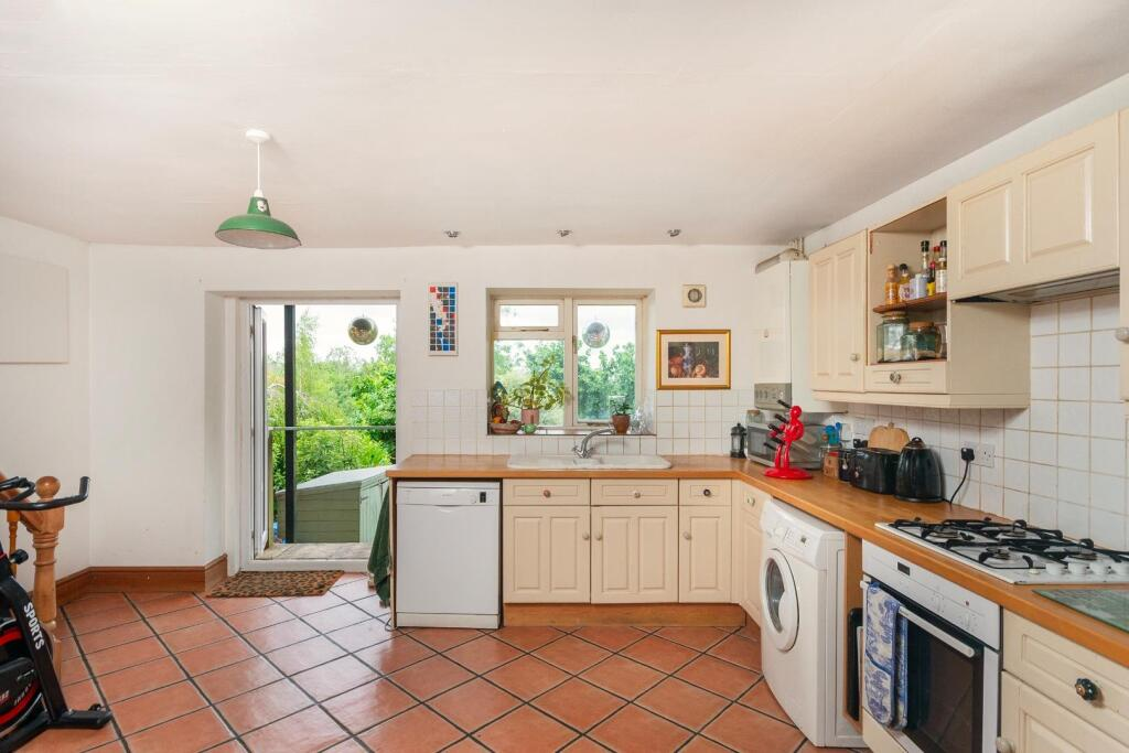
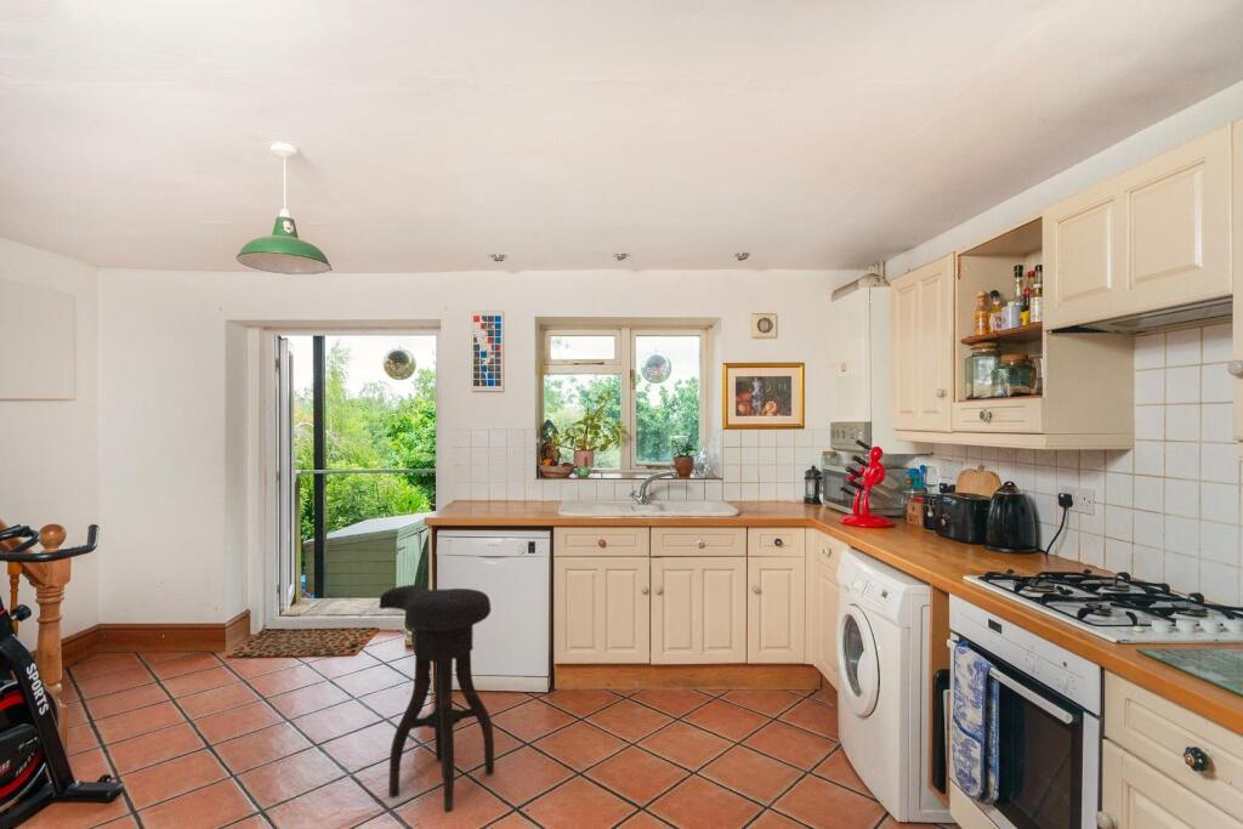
+ stool (436, 683)
